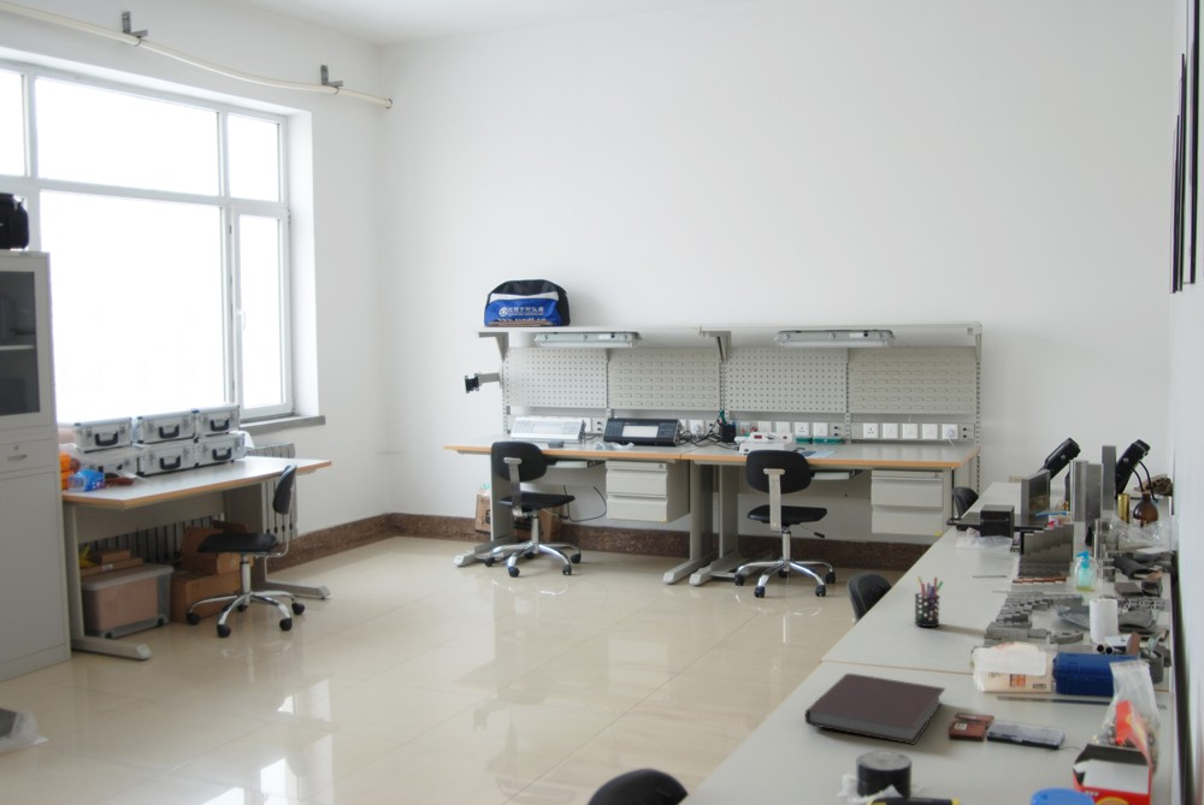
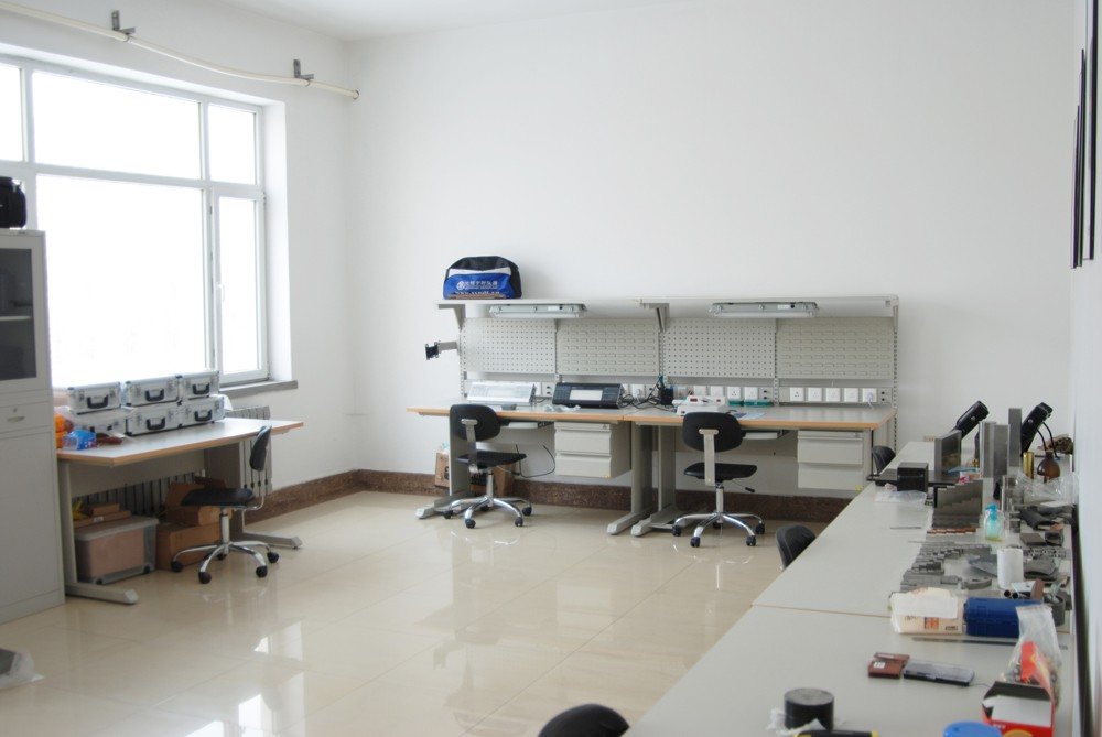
- notebook (877, 705)
- pen holder (929, 599)
